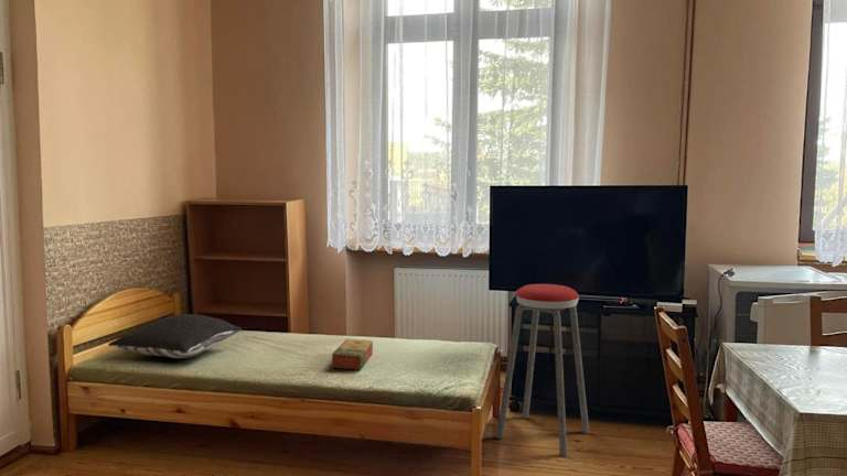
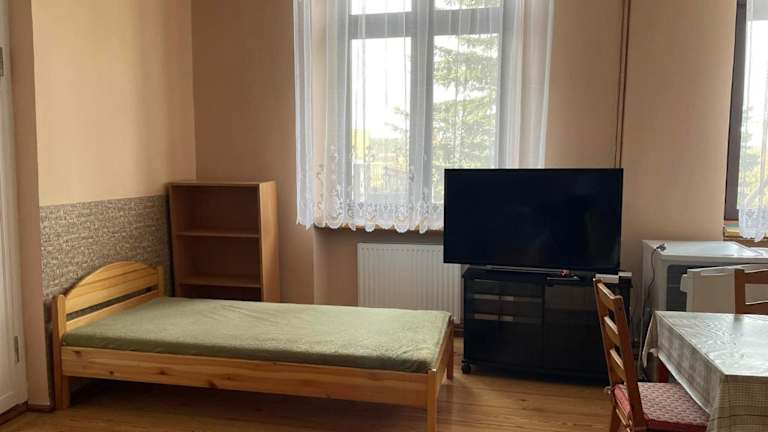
- book (353, 354)
- music stool (534, 359)
- pillow (176, 336)
